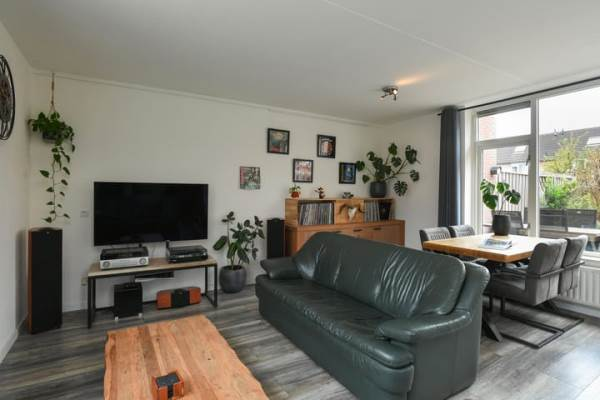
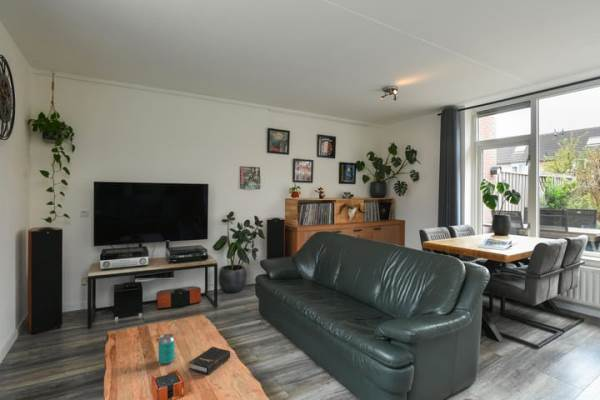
+ hardback book (210, 360)
+ beverage can (166, 349)
